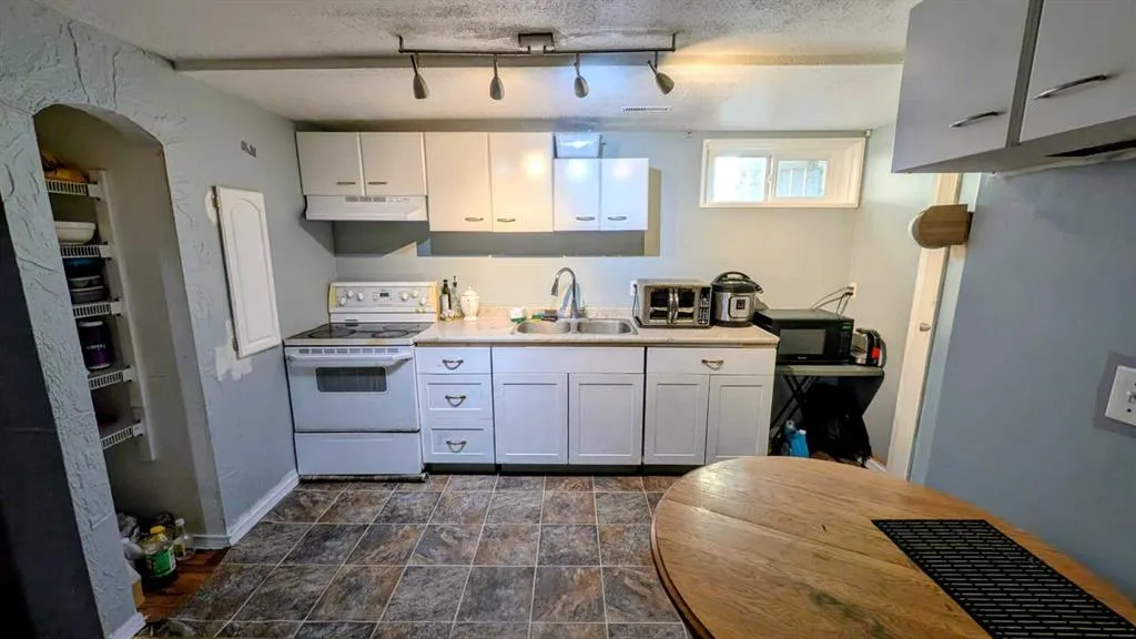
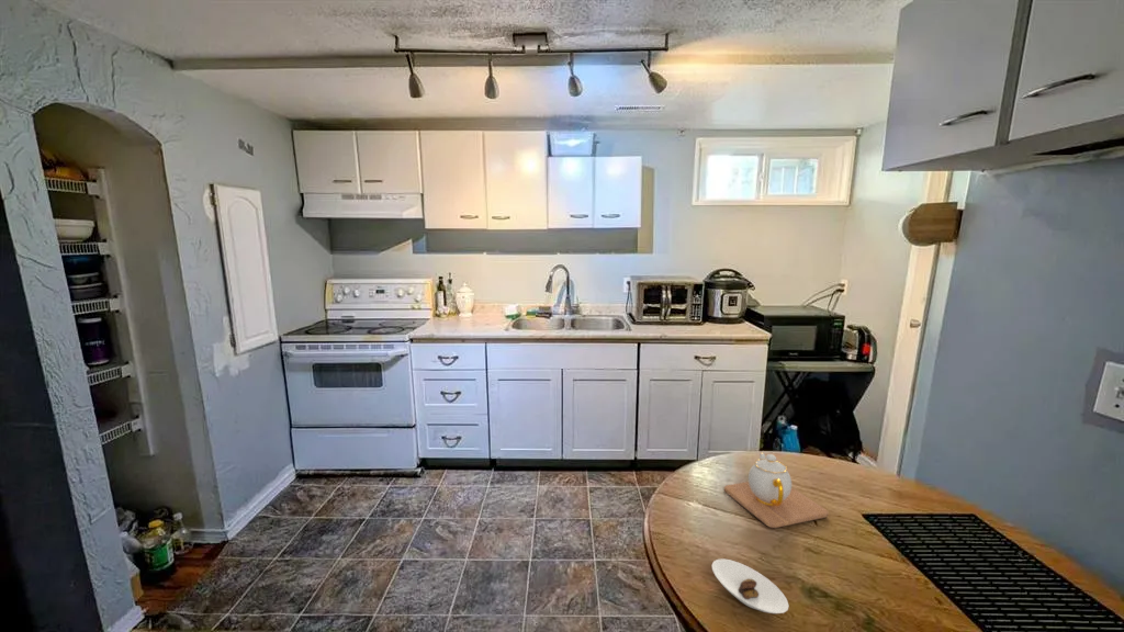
+ saucer (748, 588)
+ teapot (775, 478)
